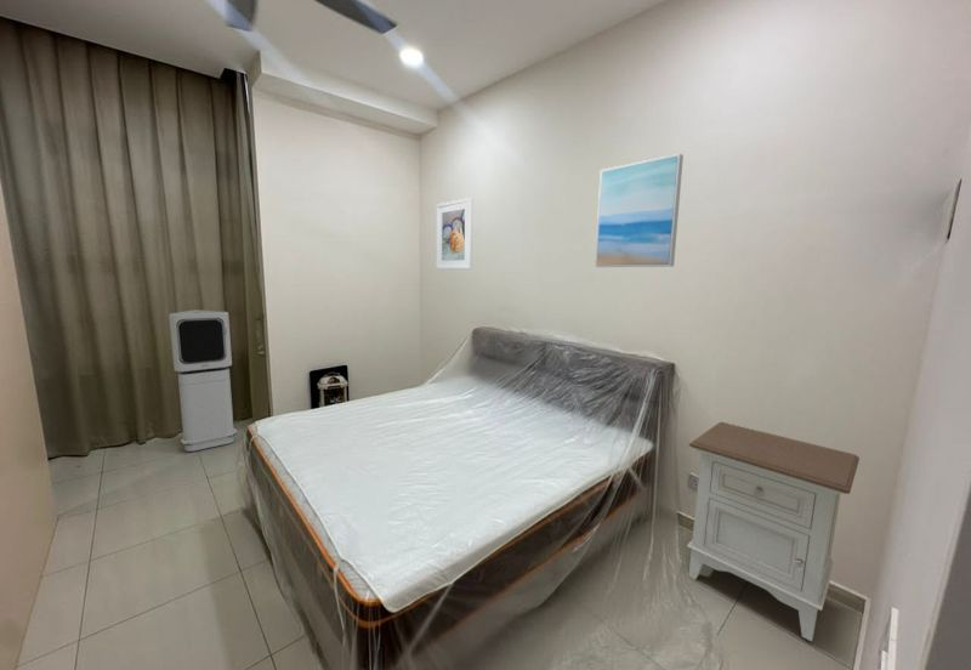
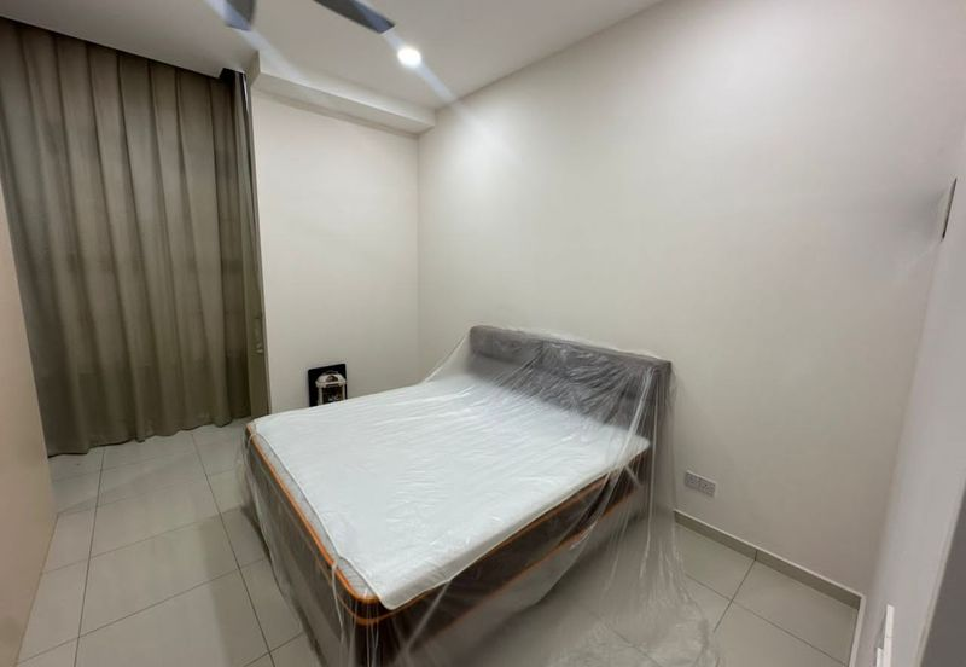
- wall art (635, 215)
- air purifier (203, 377)
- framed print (453, 235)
- nightstand (762, 519)
